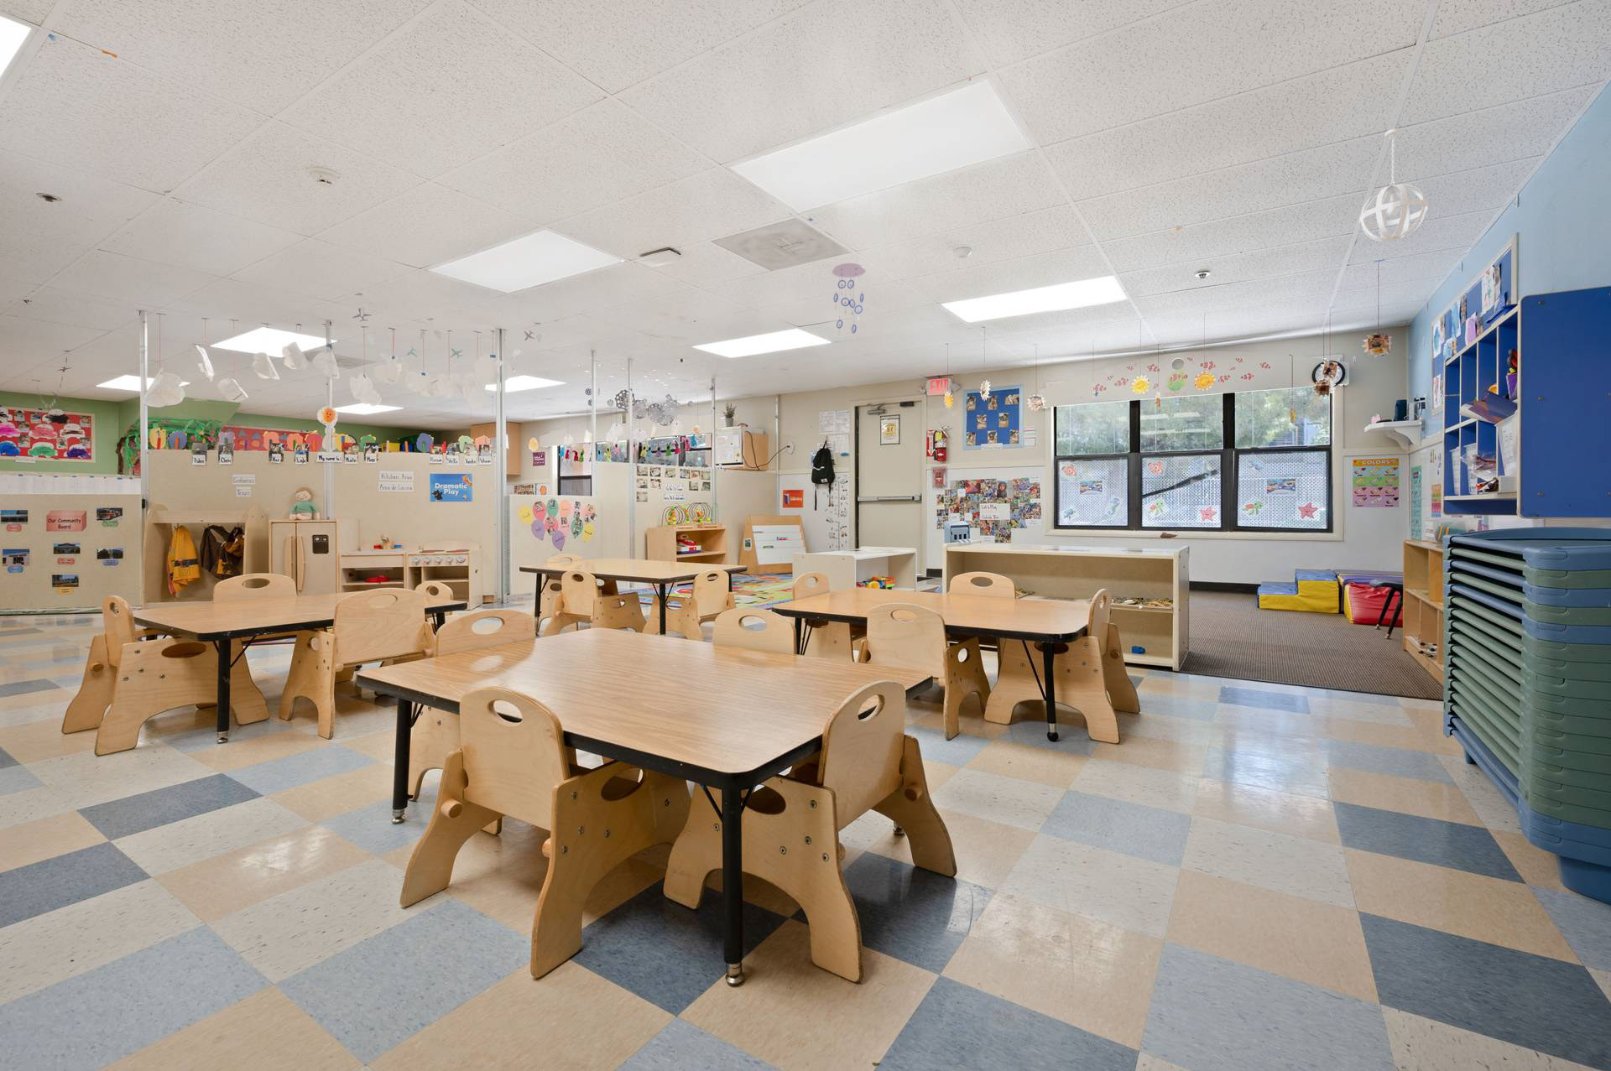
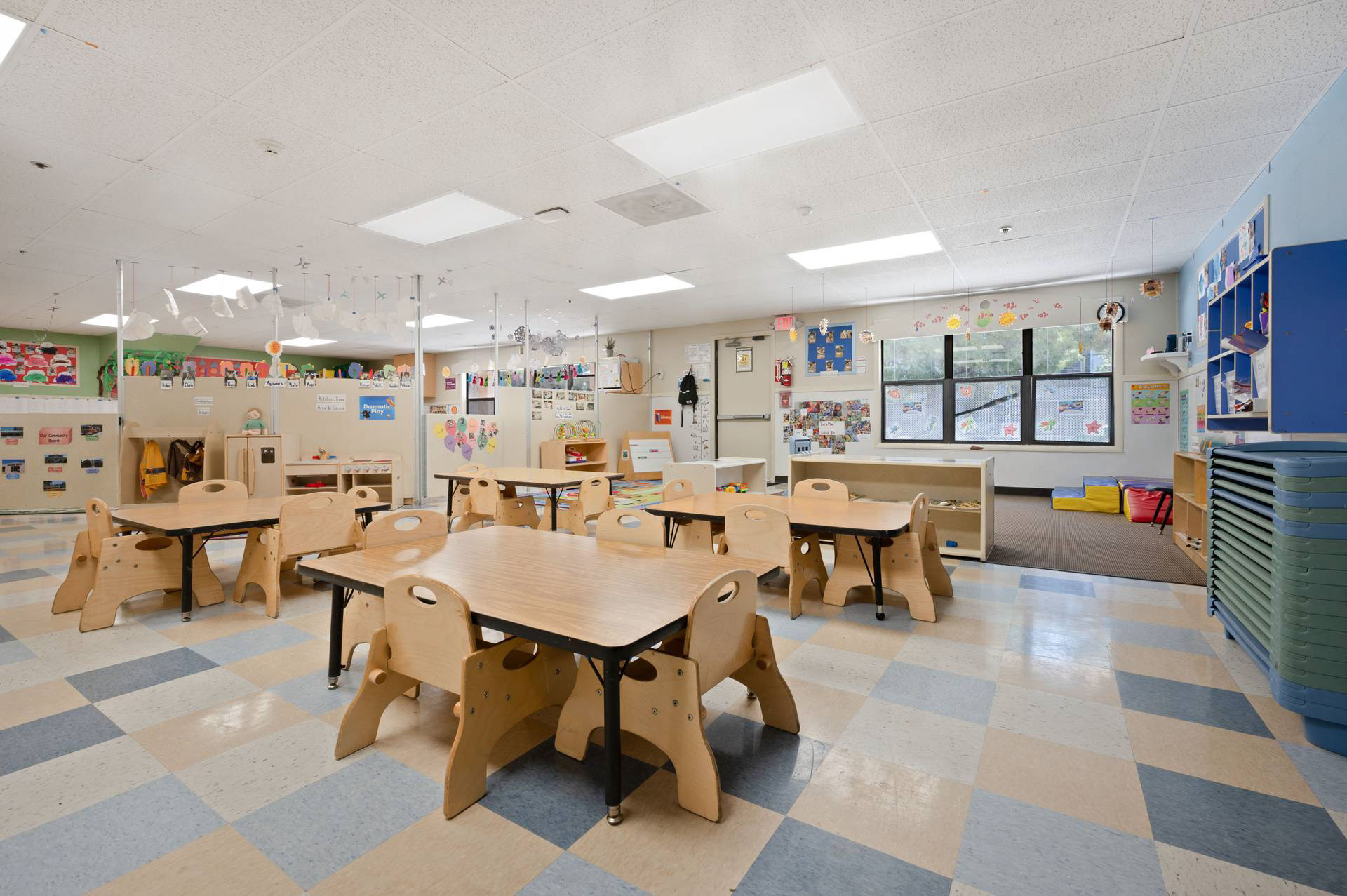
- pendant light (1393, 186)
- ceiling mobile (848, 304)
